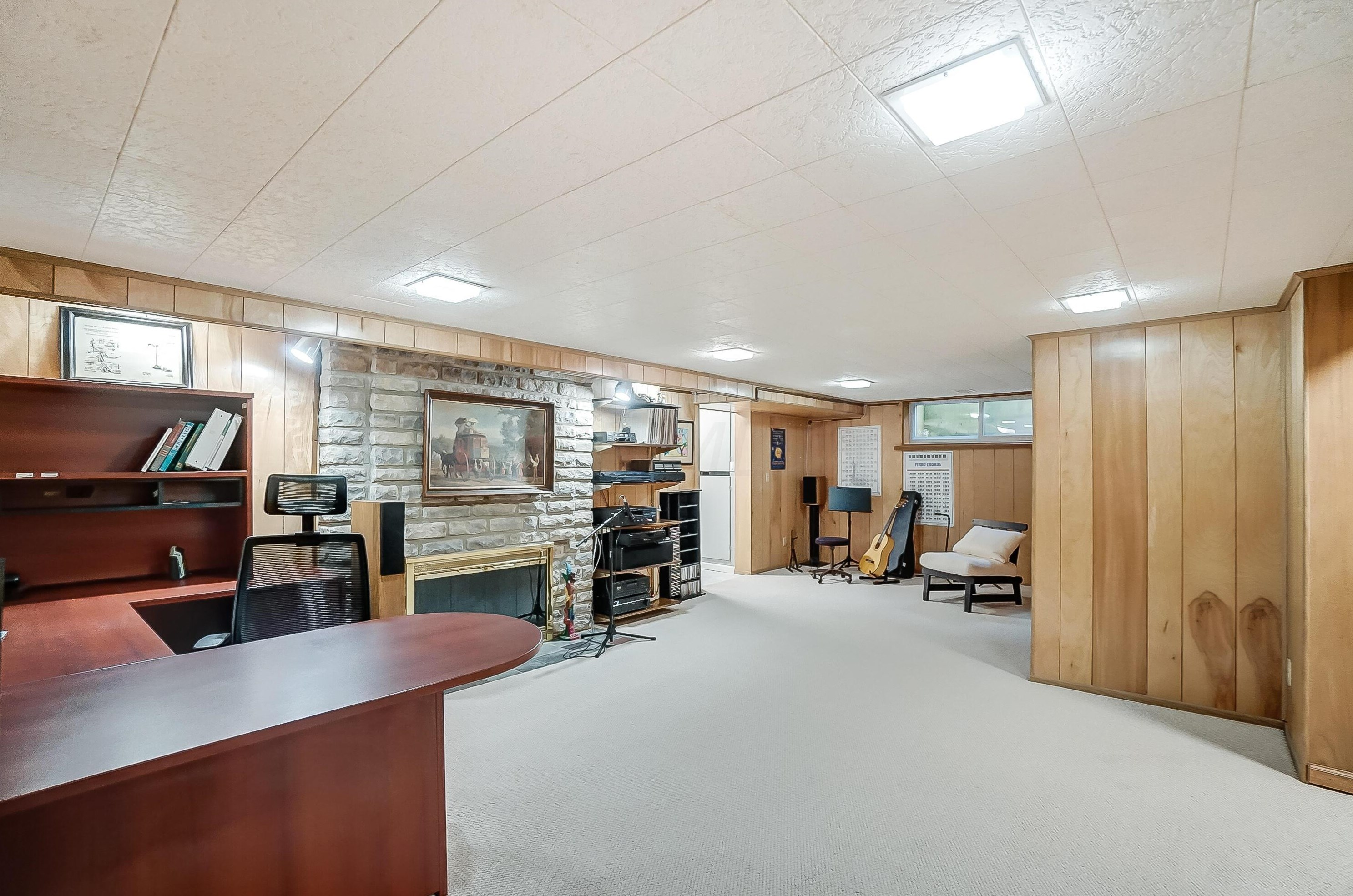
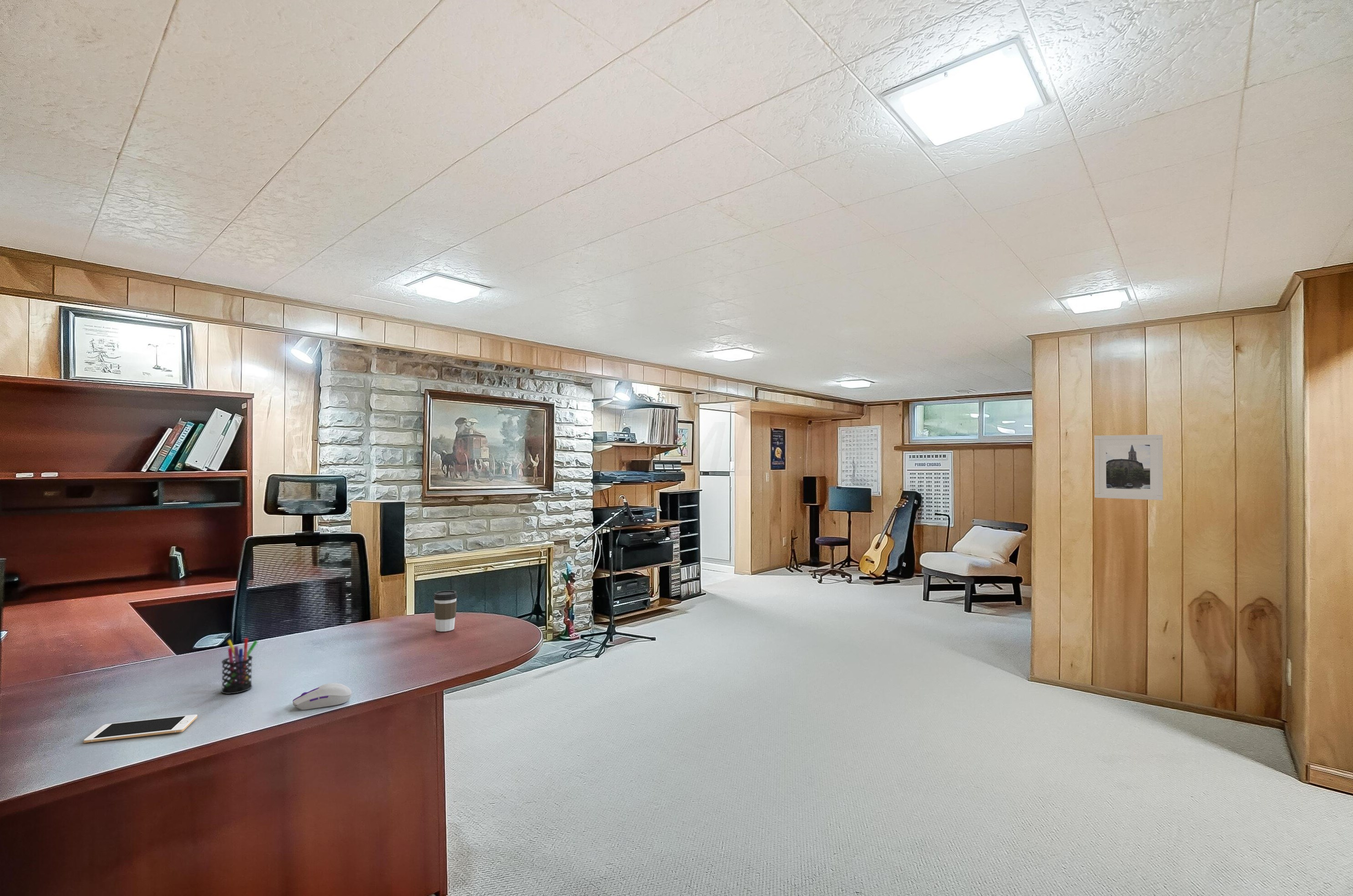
+ coffee cup (445, 611)
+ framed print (1127, 467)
+ pen holder (241, 662)
+ computer mouse (323, 695)
+ cell phone (143, 728)
